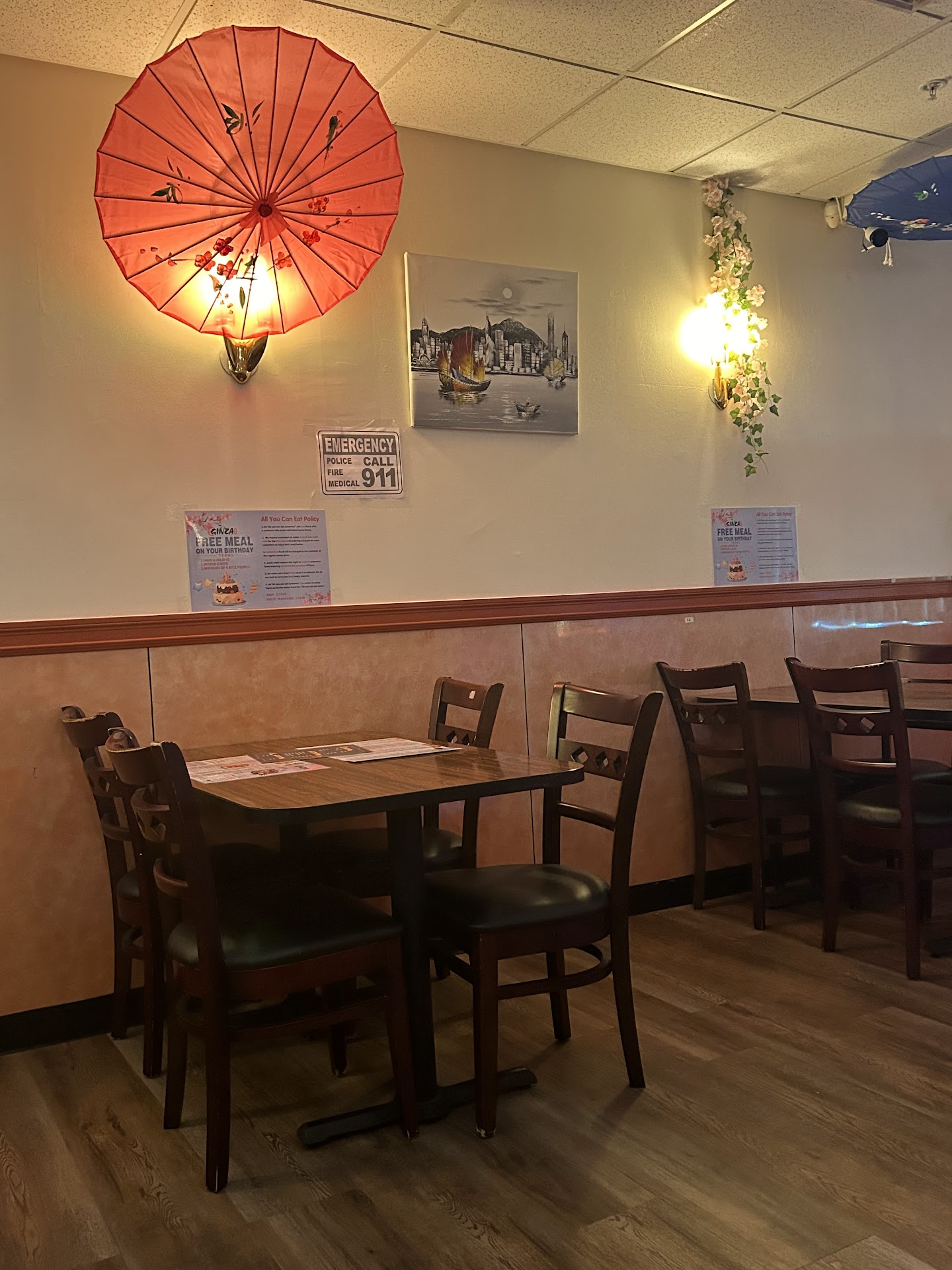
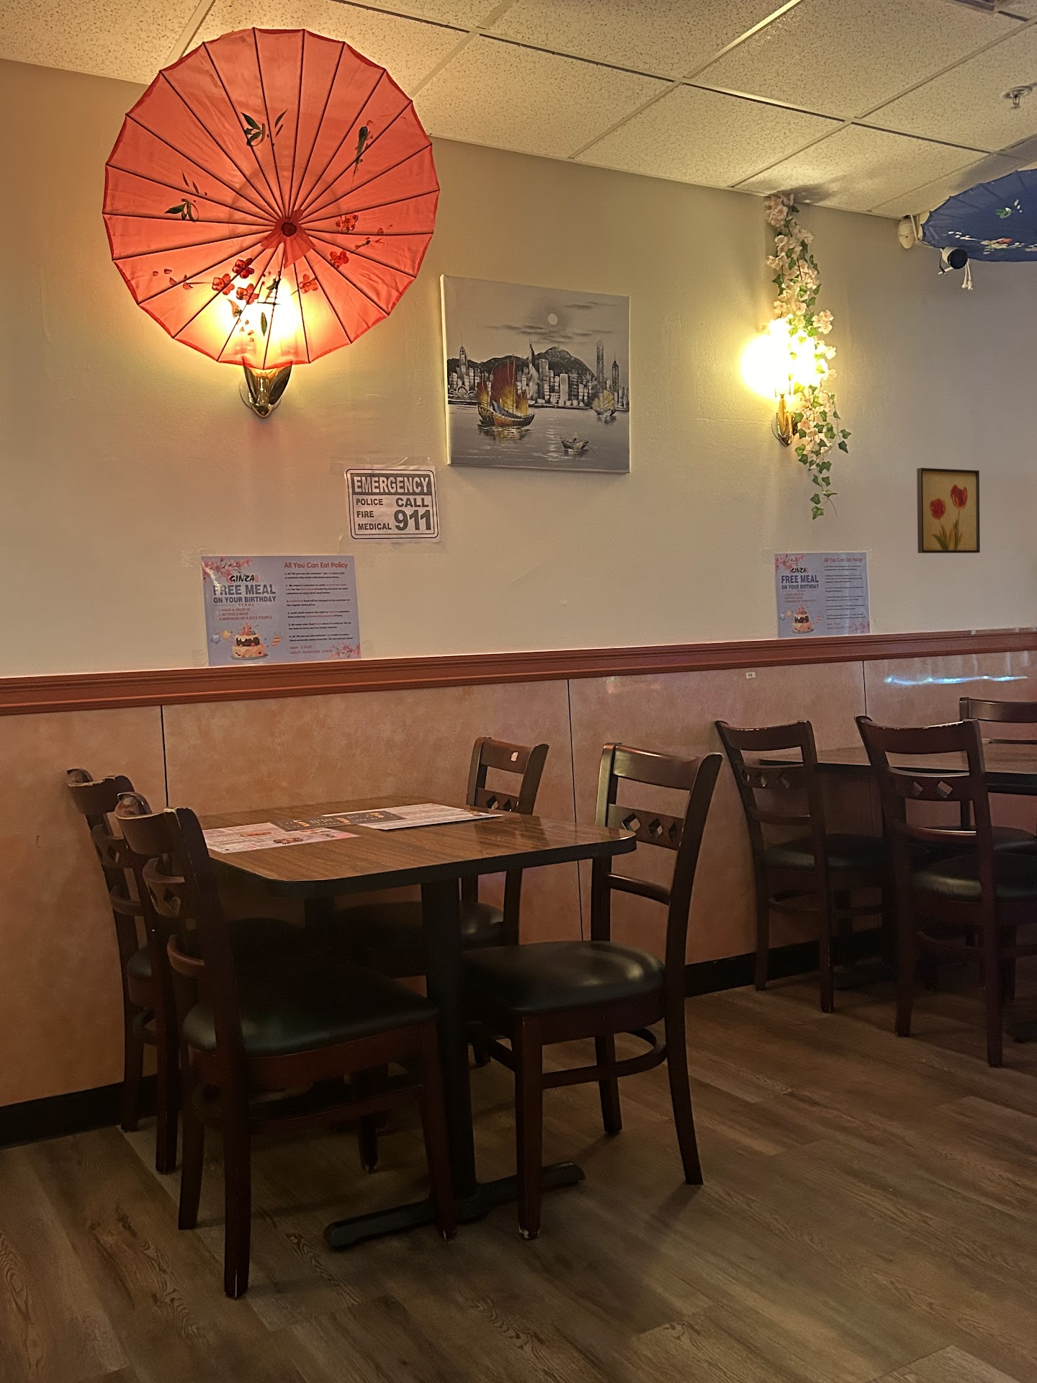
+ wall art (947, 512)
